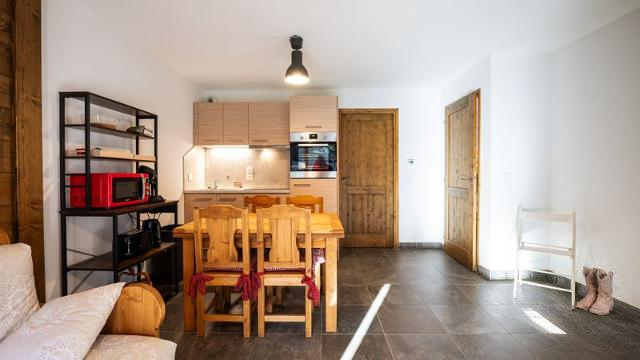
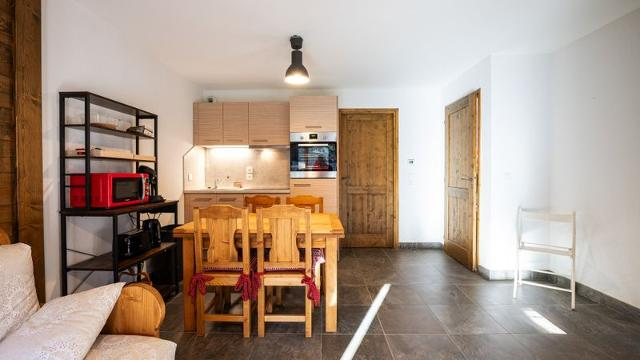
- boots (594, 288)
